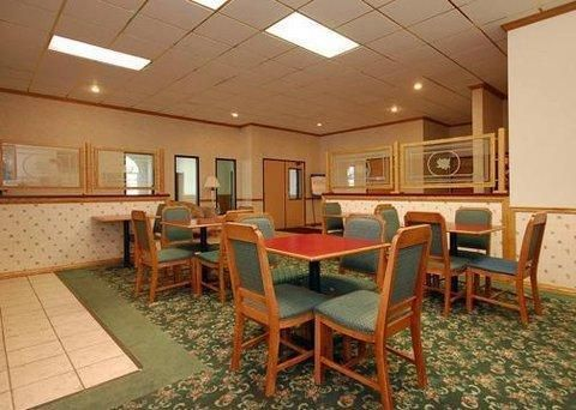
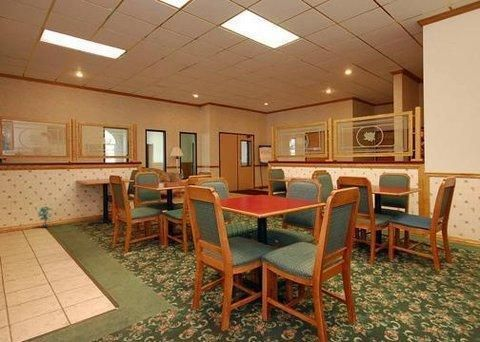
+ potted plant (44, 215)
